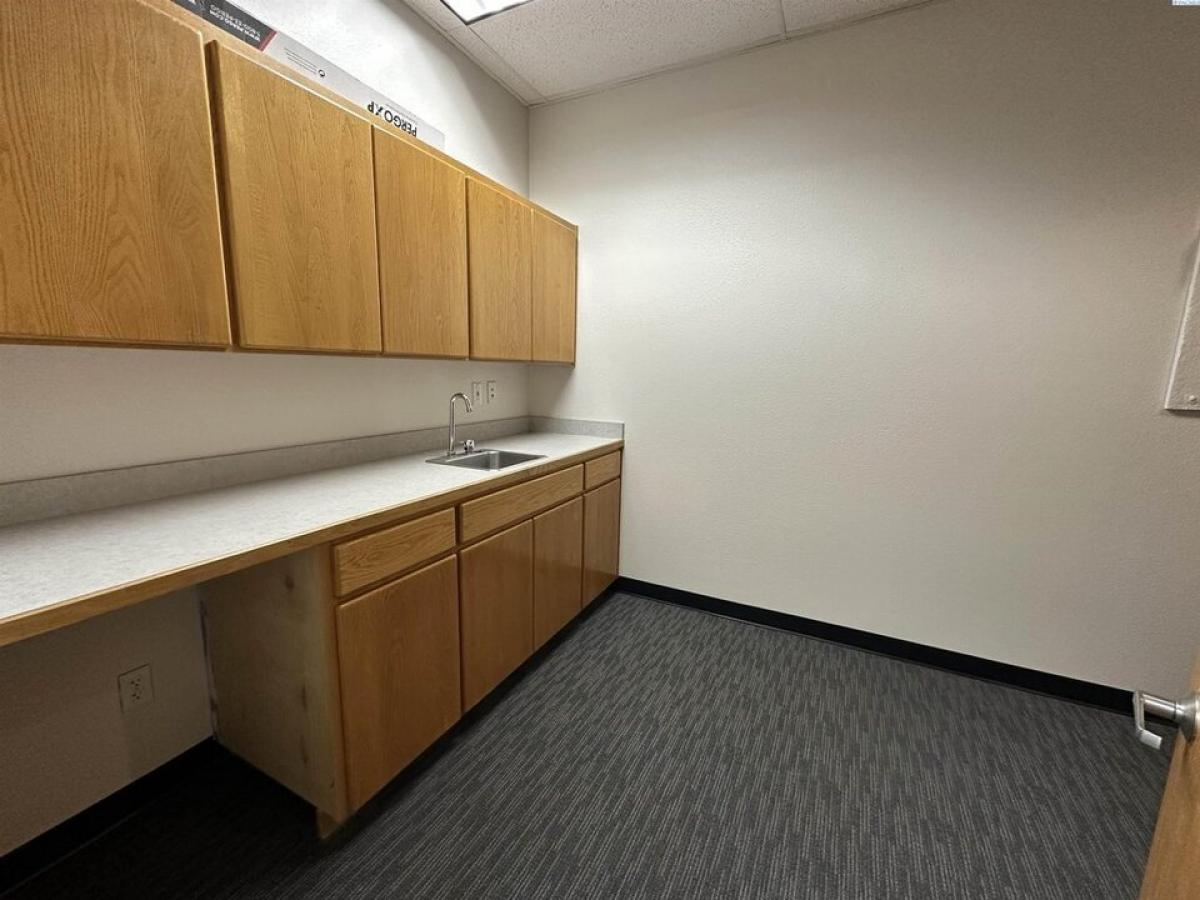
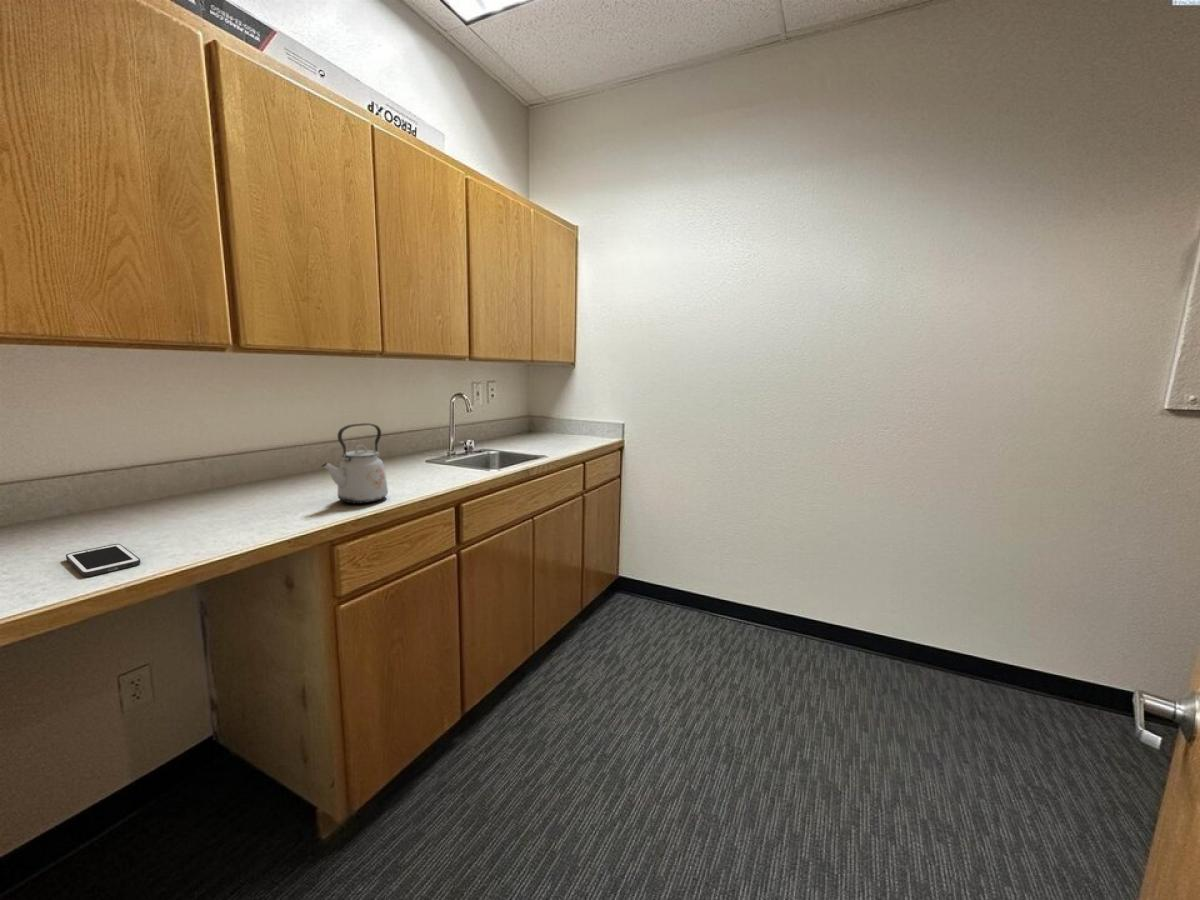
+ cell phone (103, 559)
+ kettle (353, 463)
